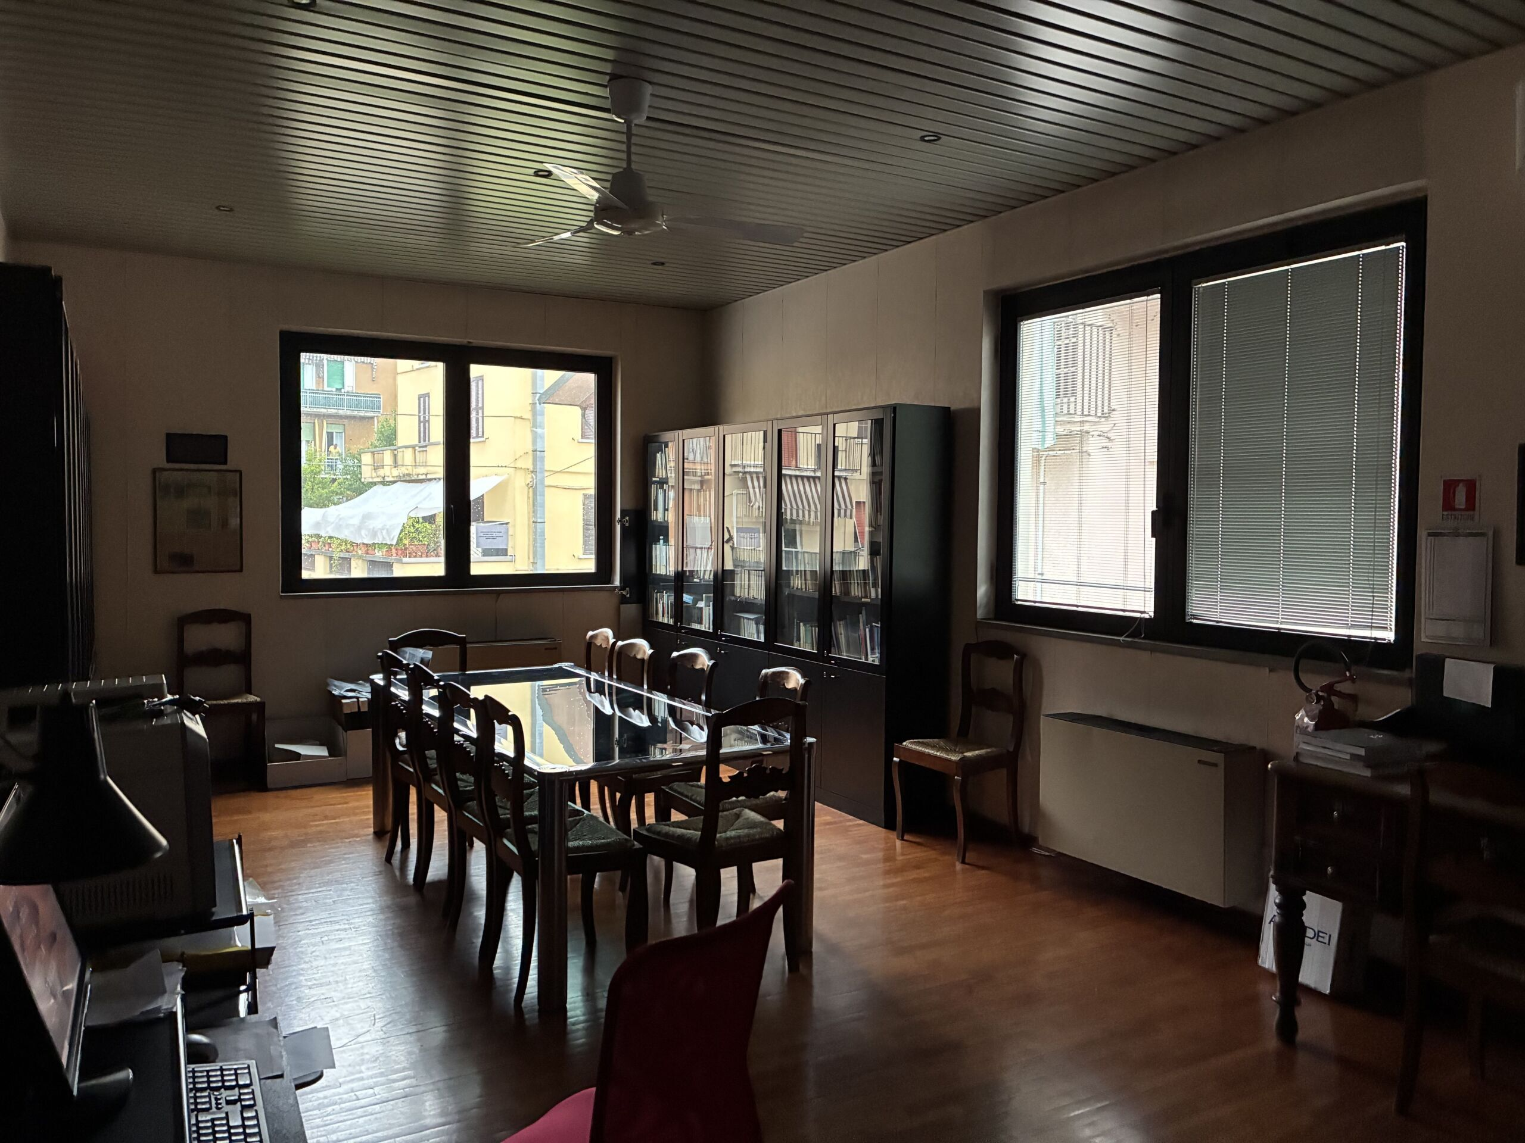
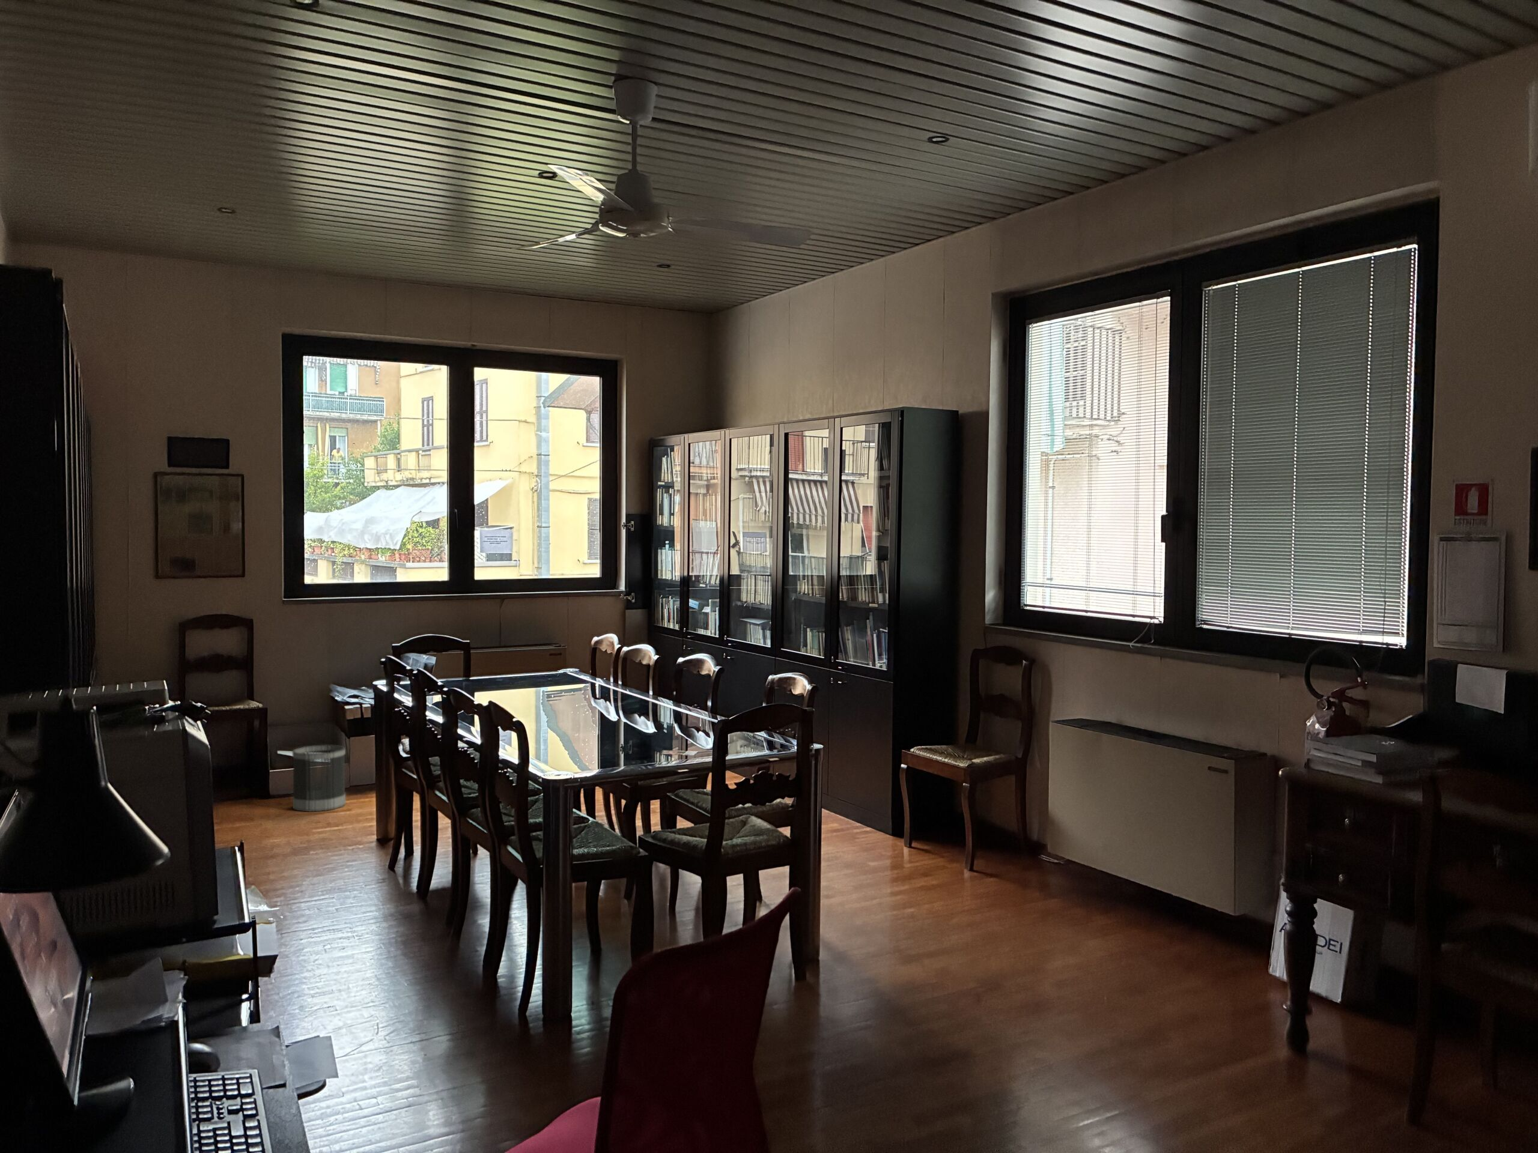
+ wastebasket (318, 778)
